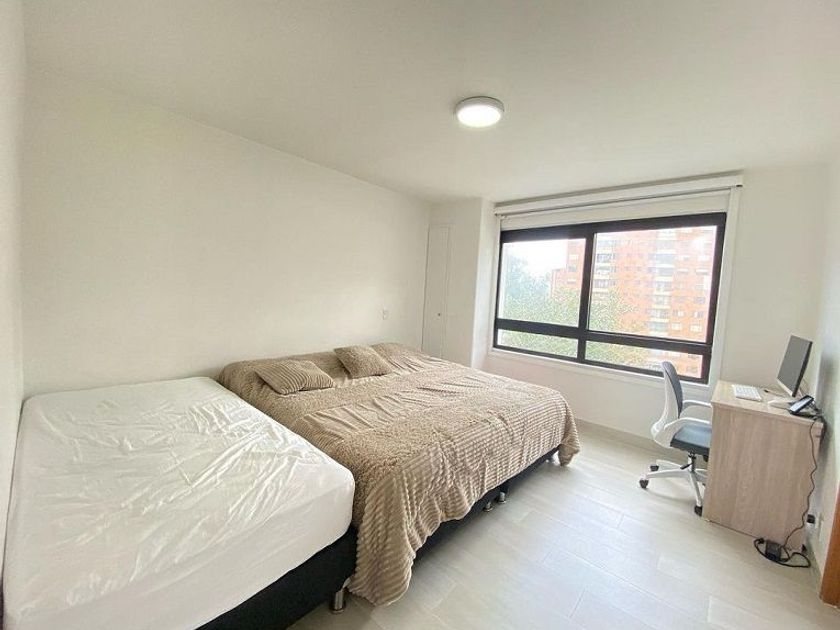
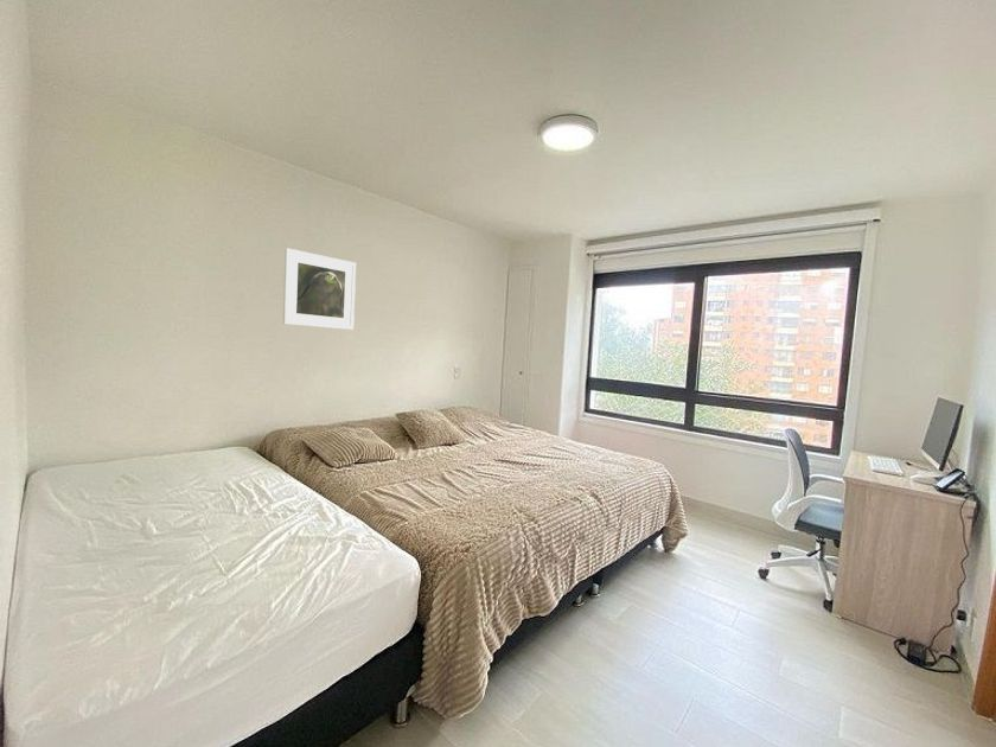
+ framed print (321, 292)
